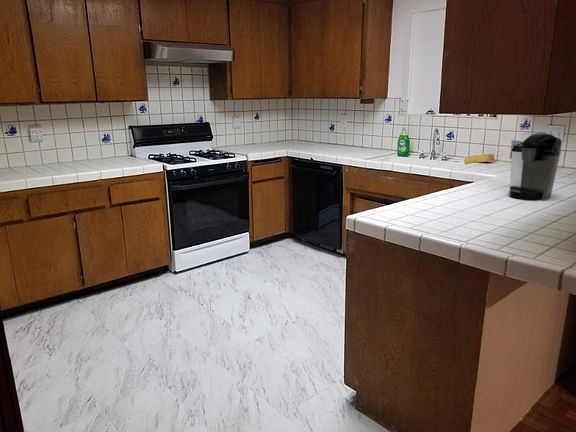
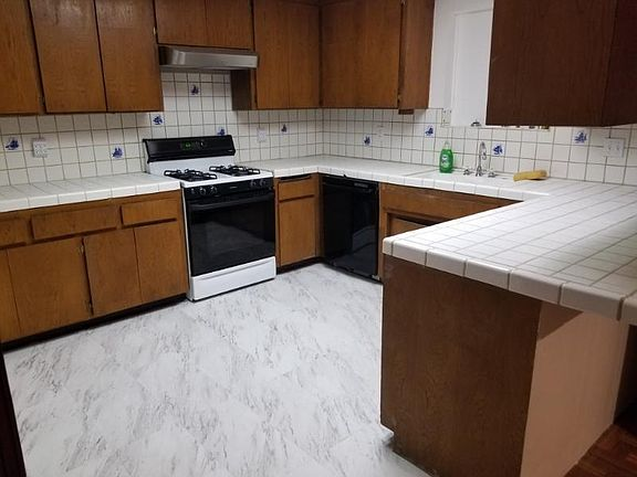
- coffee maker (524, 163)
